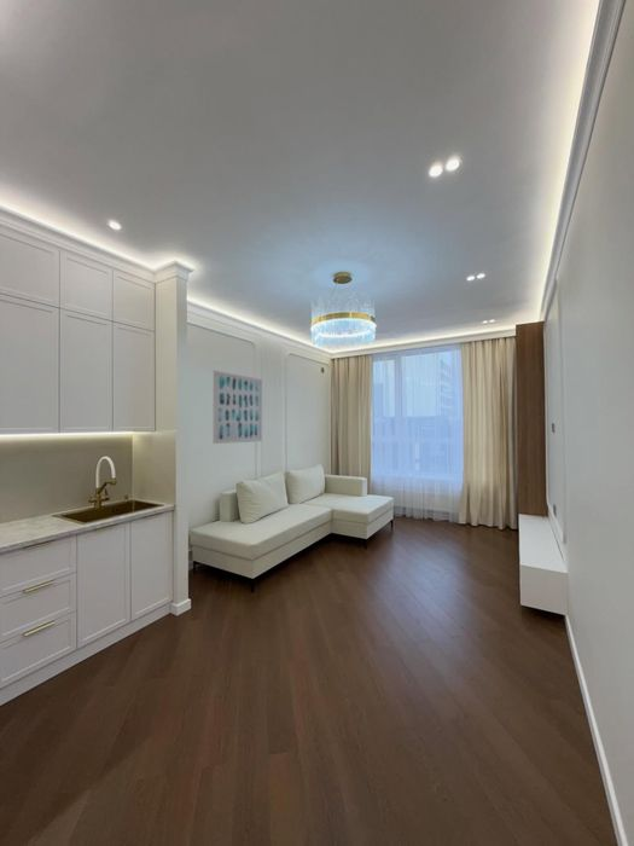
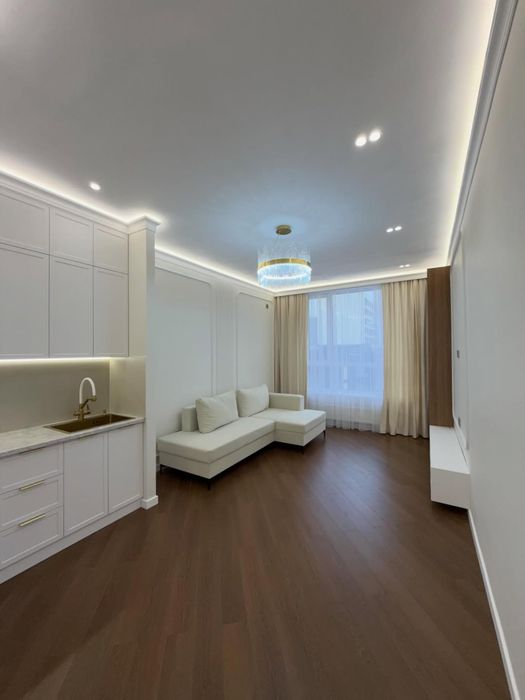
- wall art (239, 408)
